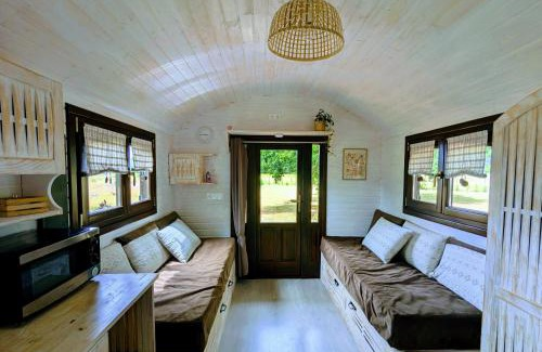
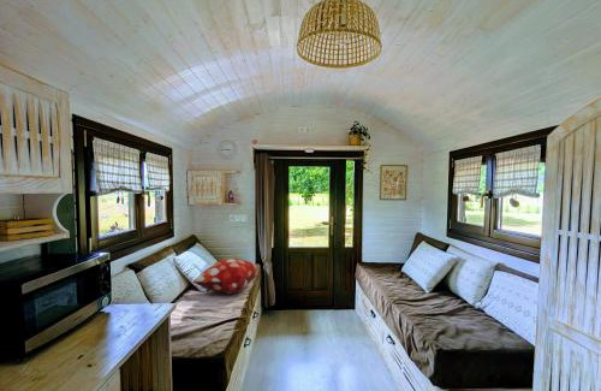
+ decorative pillow (227, 274)
